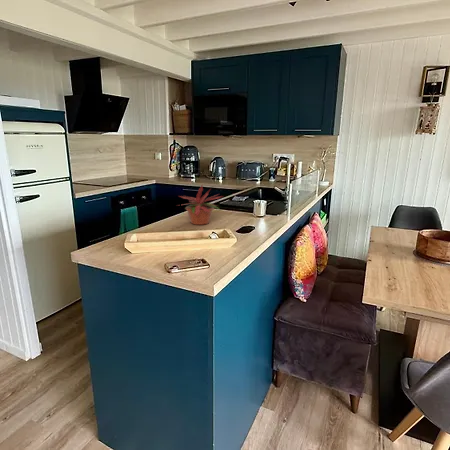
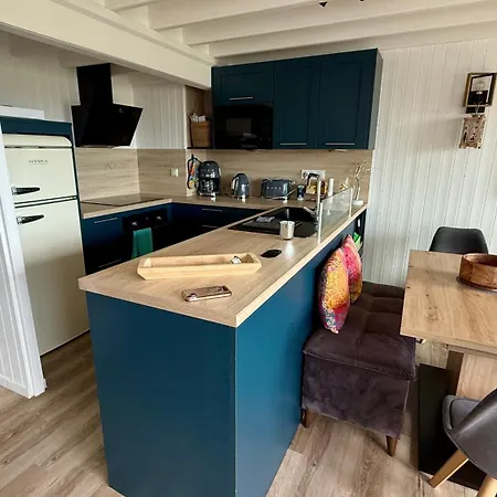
- potted plant (200, 202)
